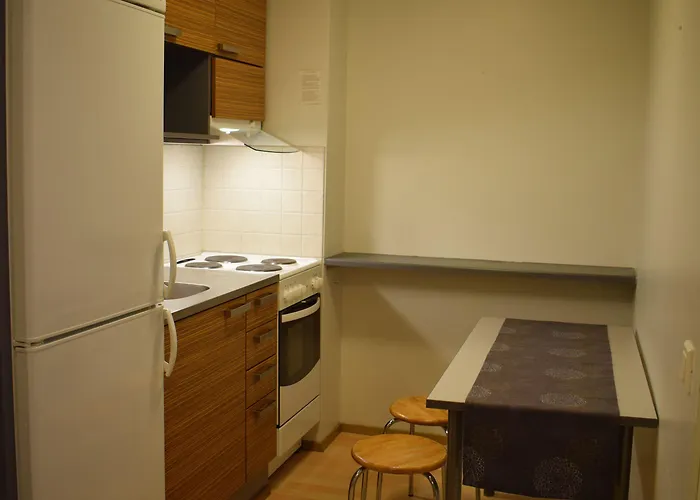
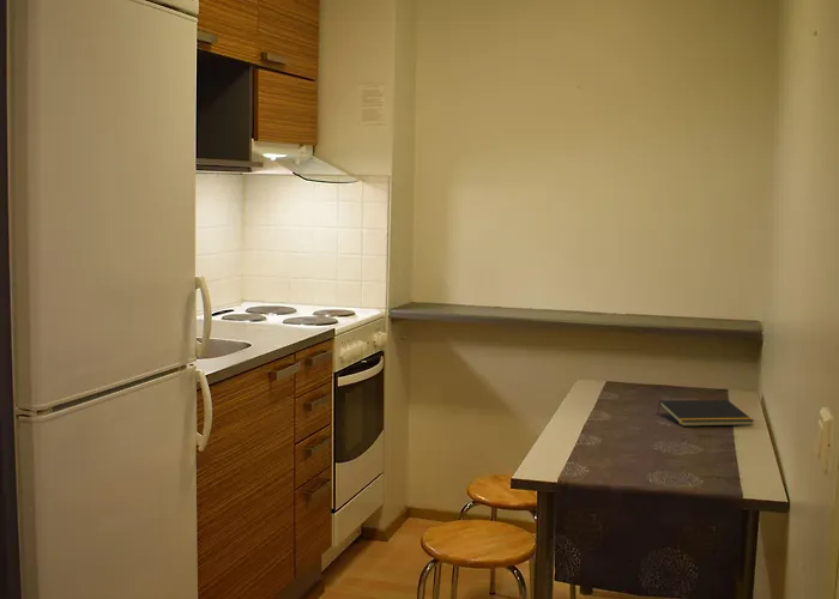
+ notepad (705, 412)
